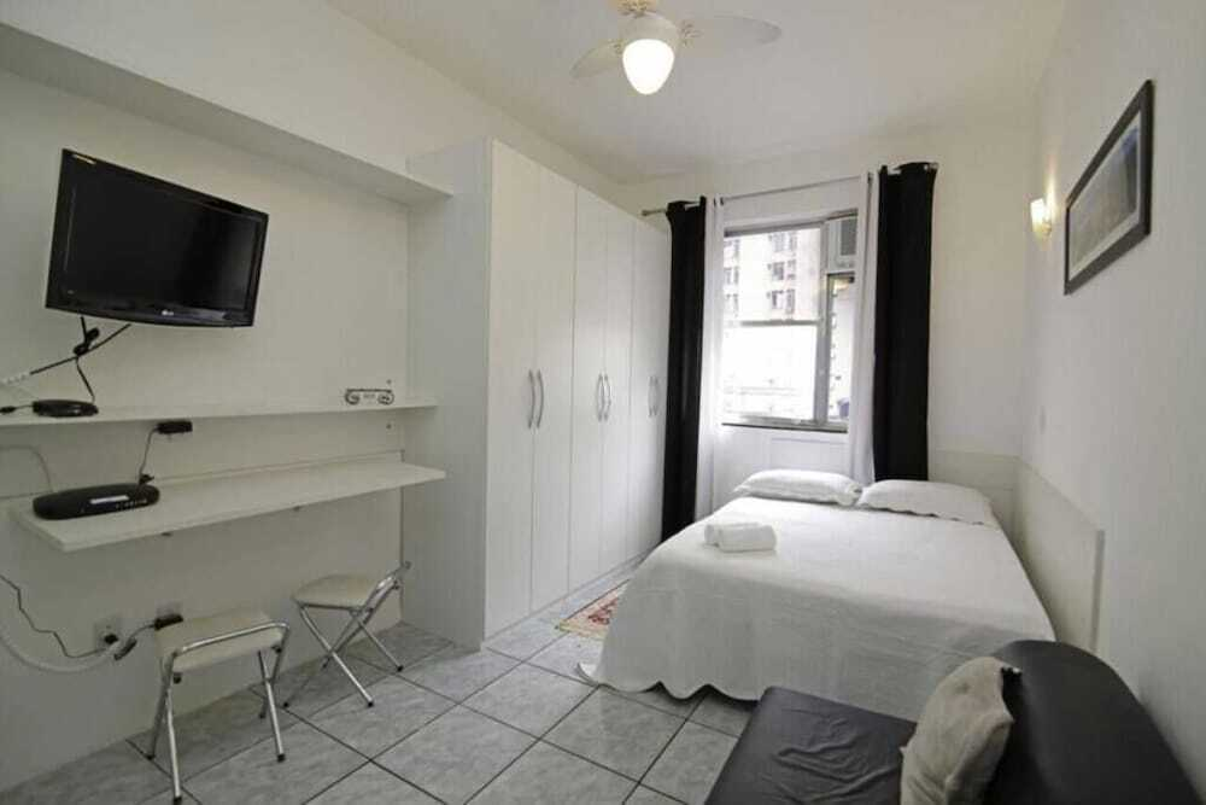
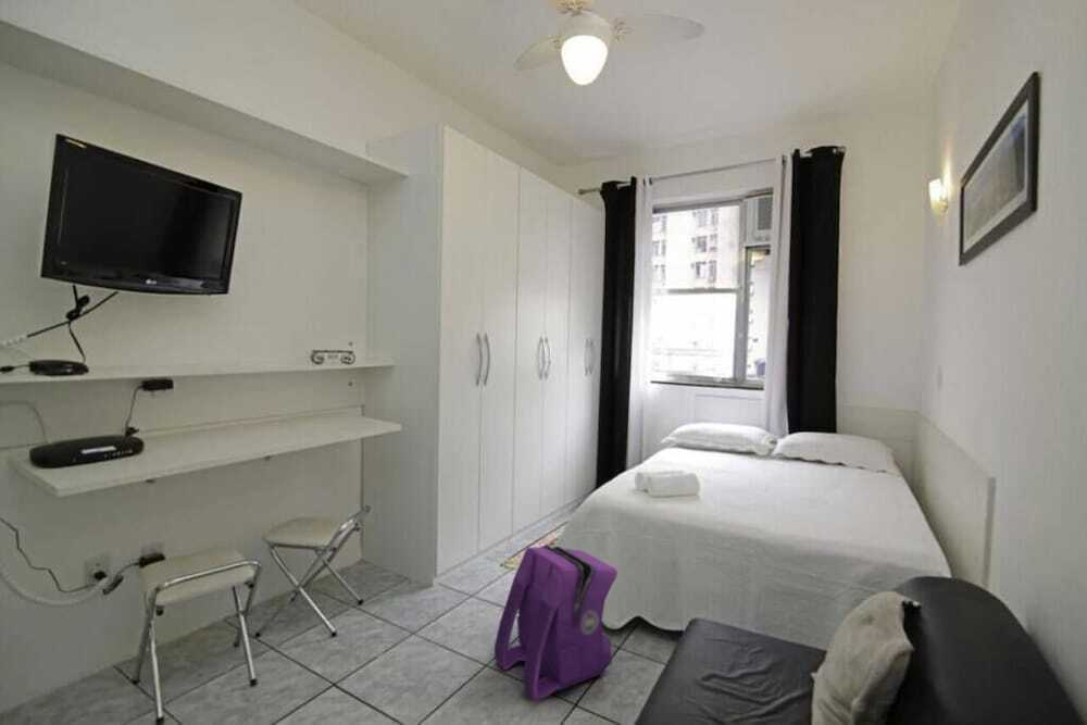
+ backpack (559, 610)
